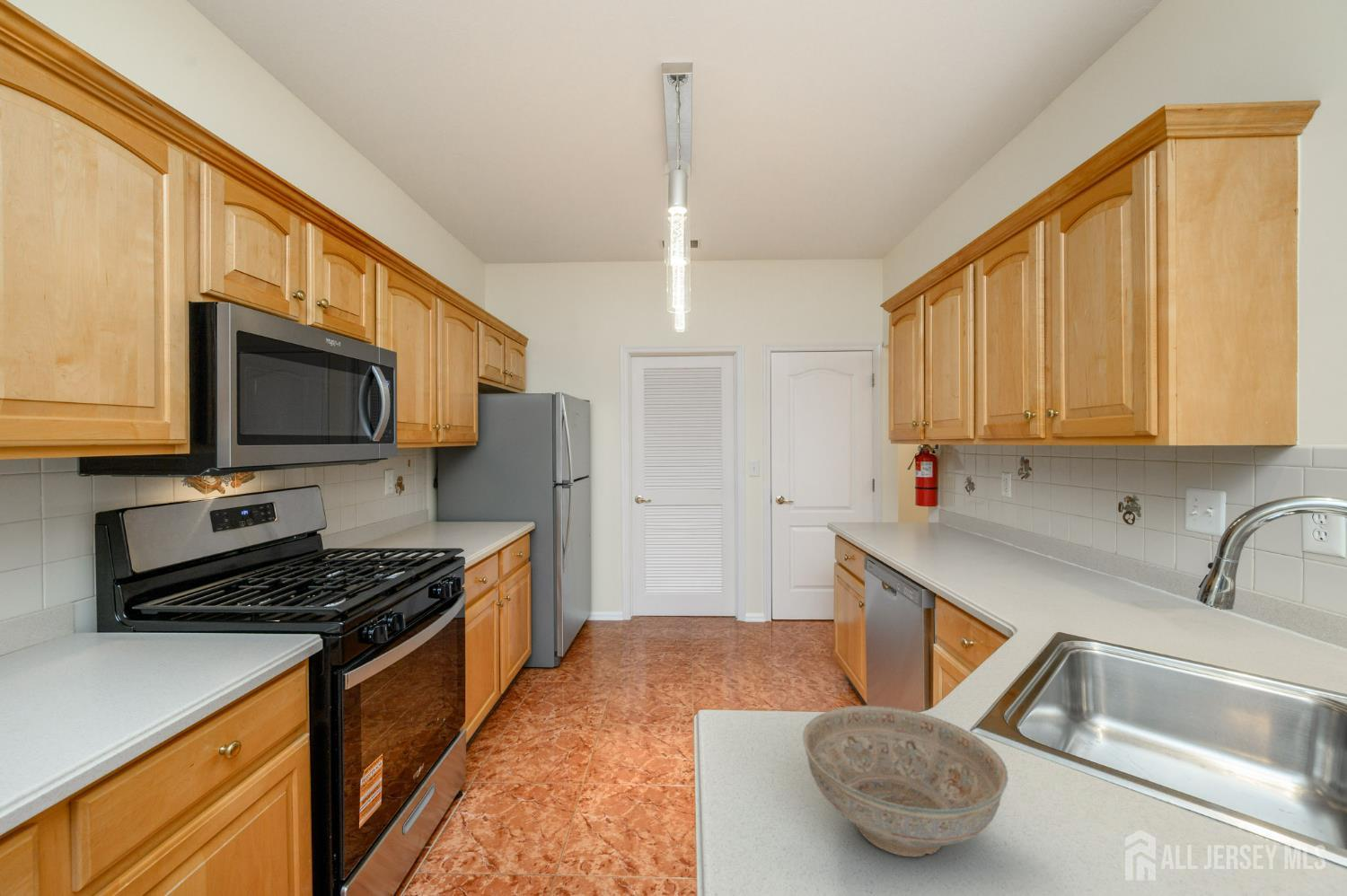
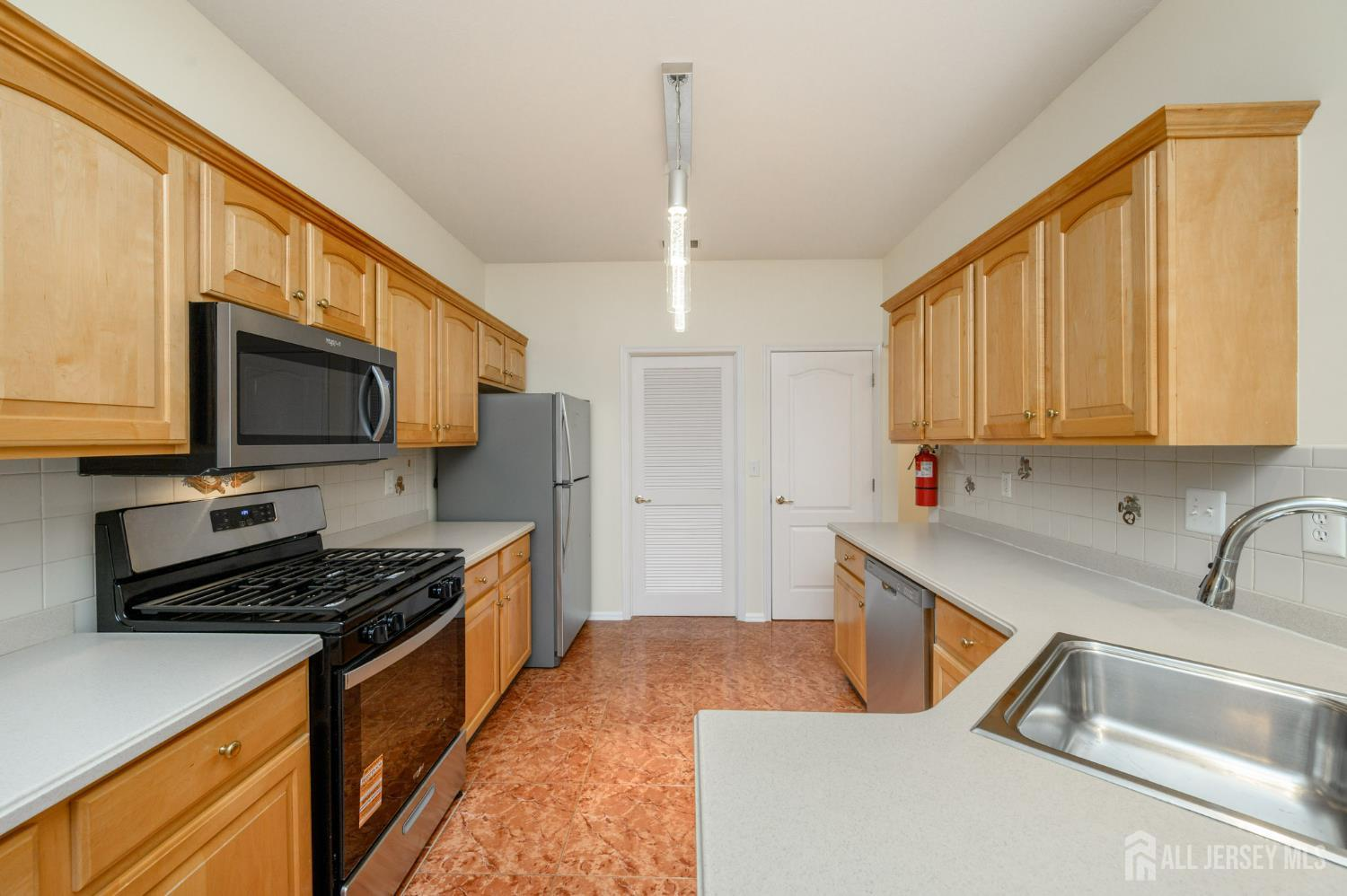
- decorative bowl (899, 788)
